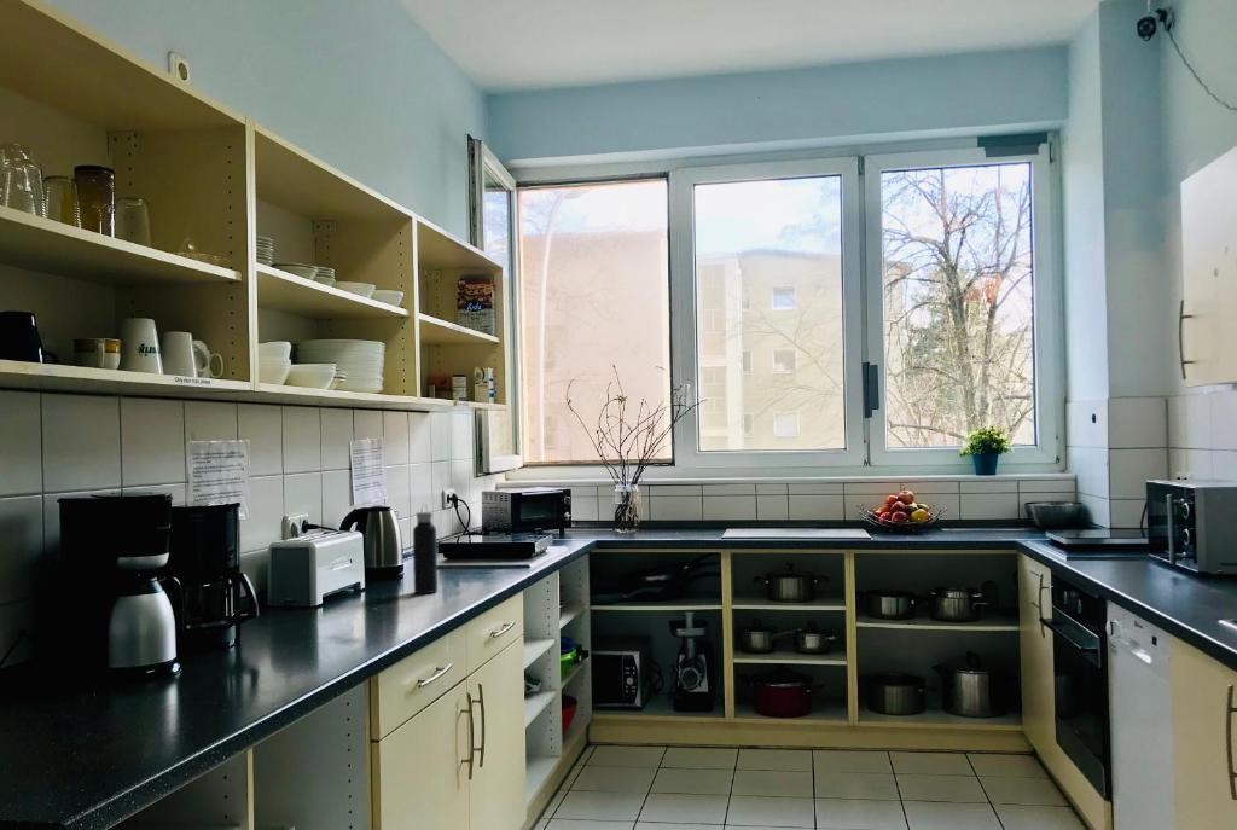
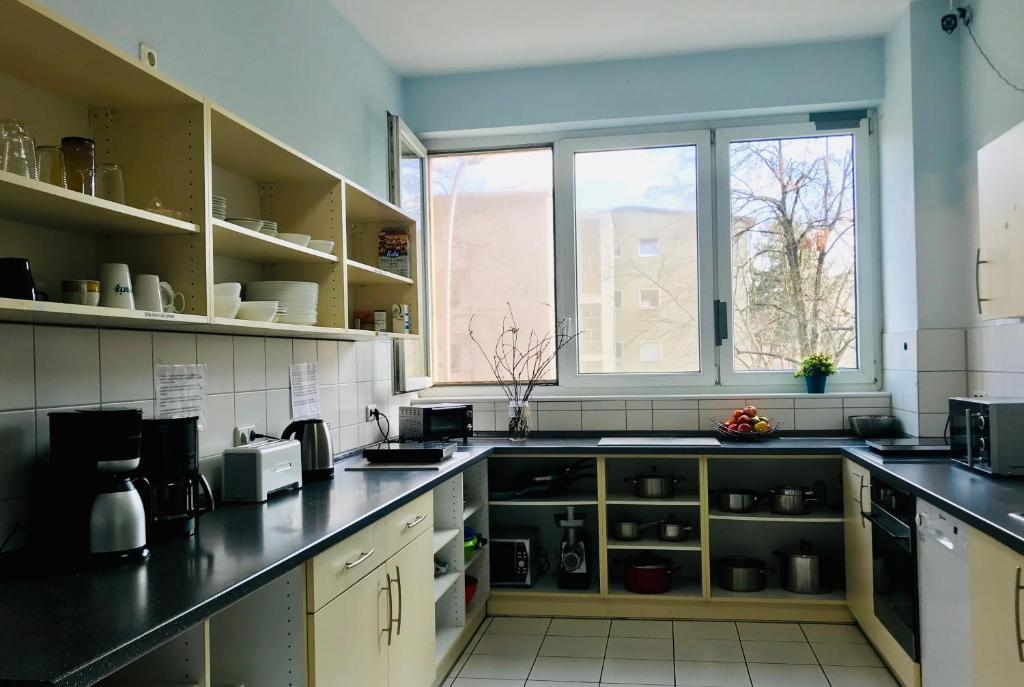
- water bottle (424, 547)
